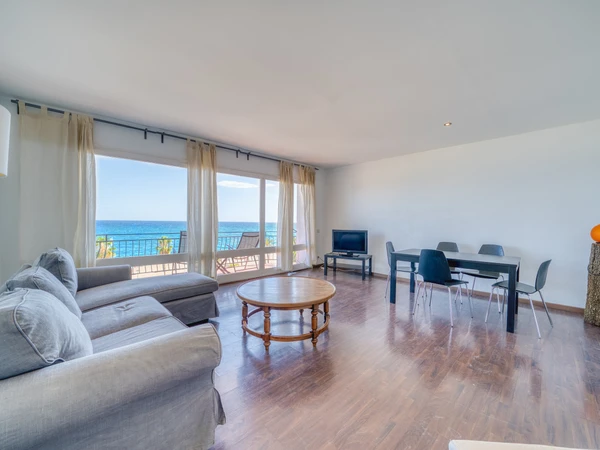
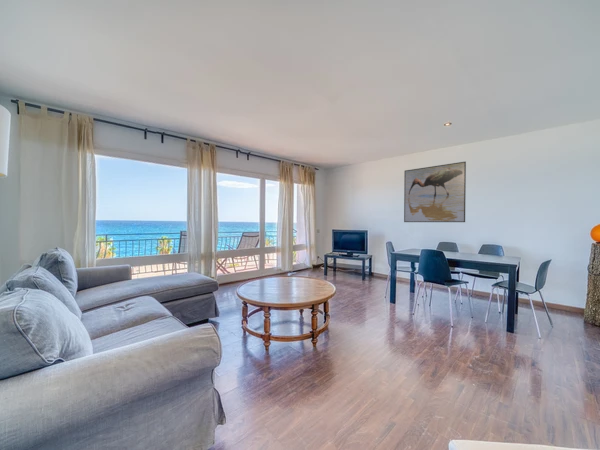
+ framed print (432, 194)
